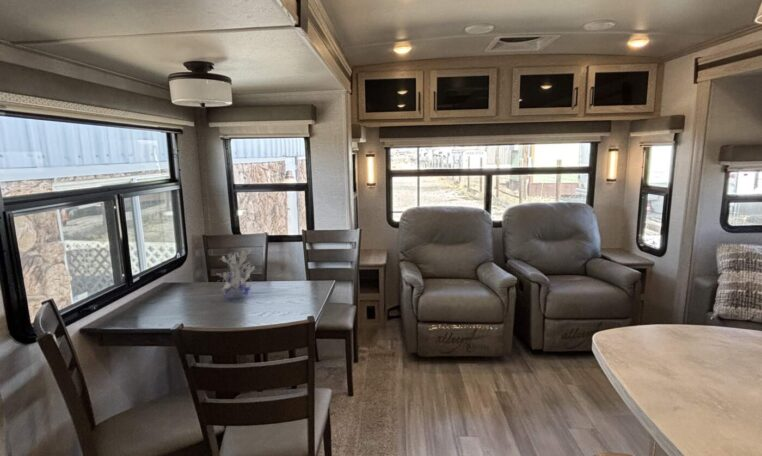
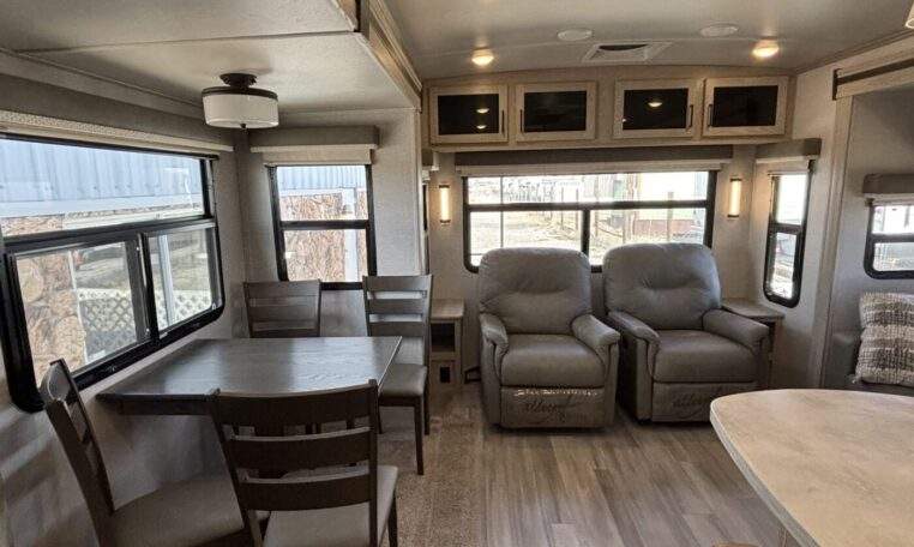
- plant (233, 273)
